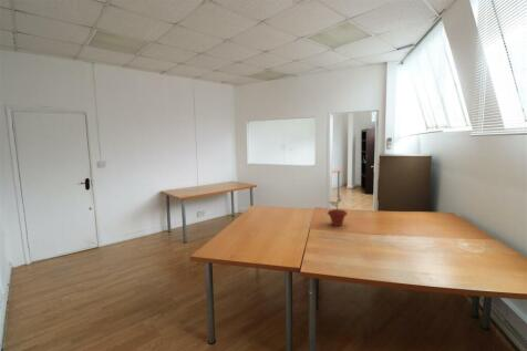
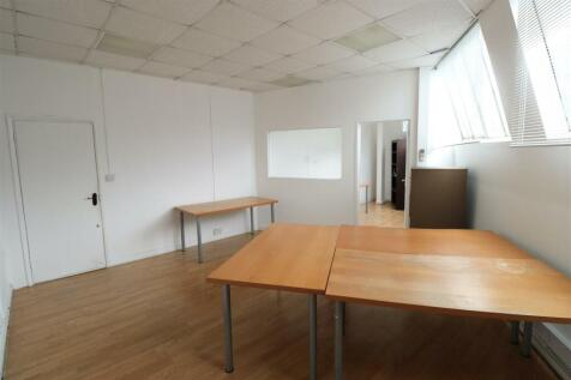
- potted plant (337, 209)
